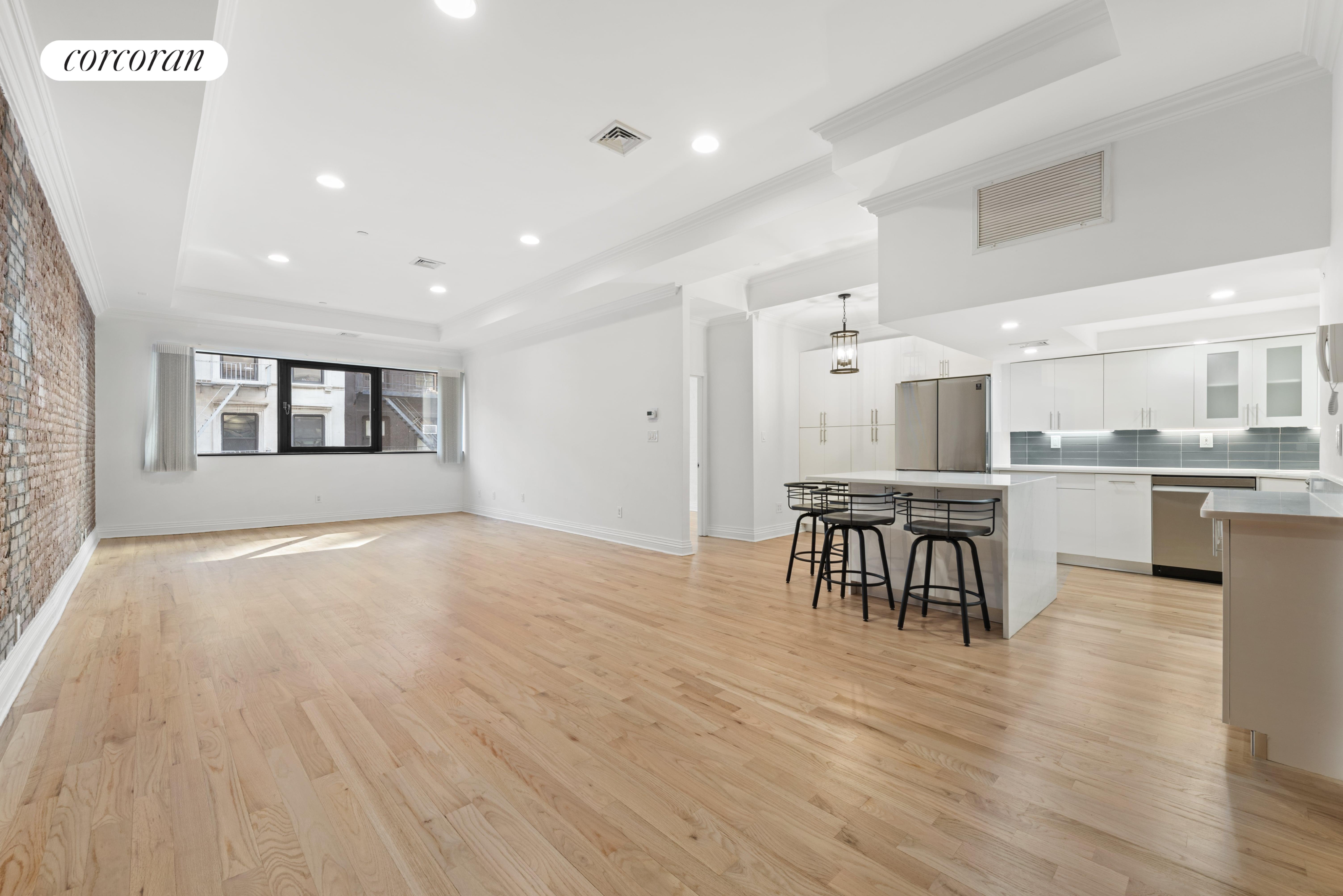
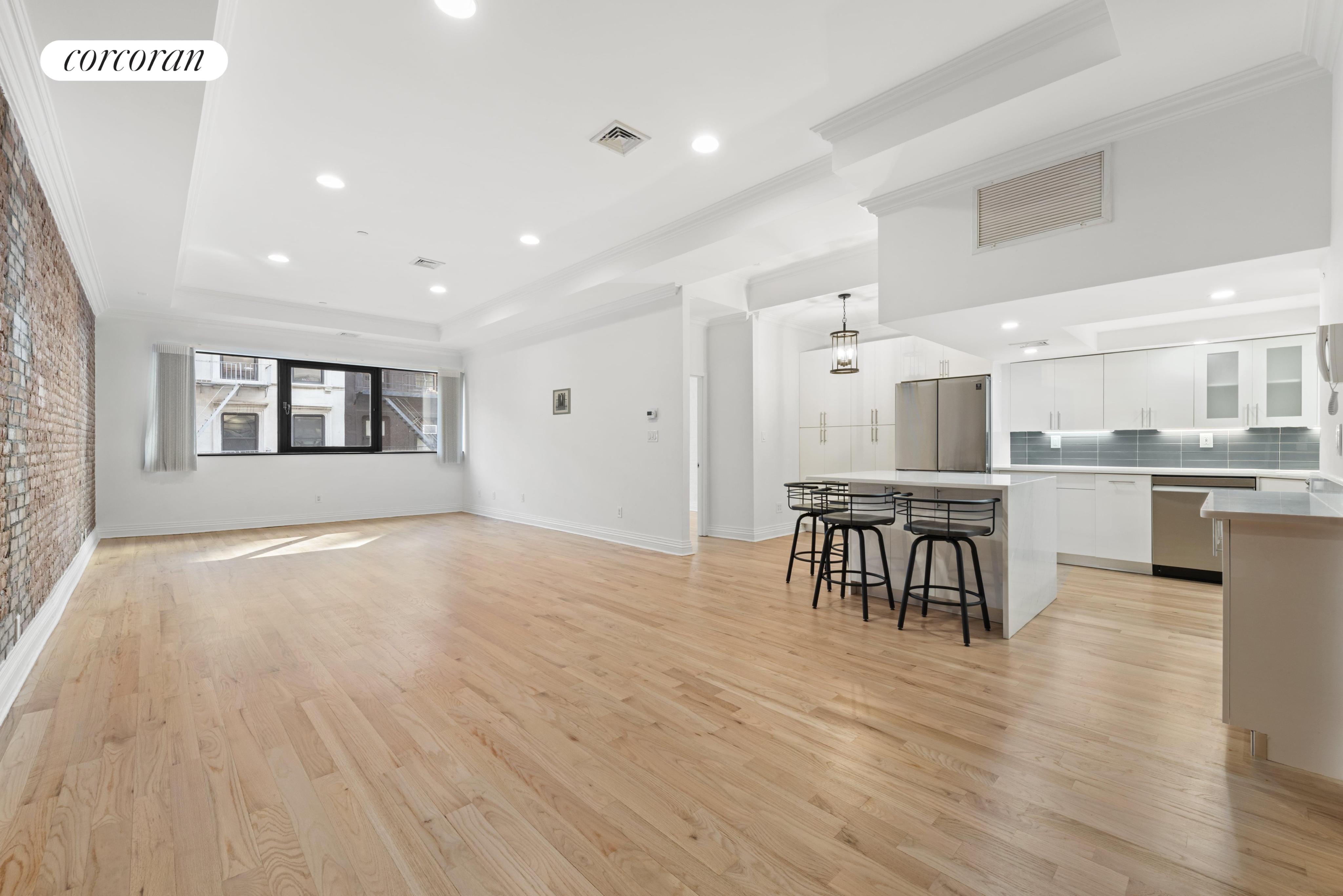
+ wall art (561, 401)
